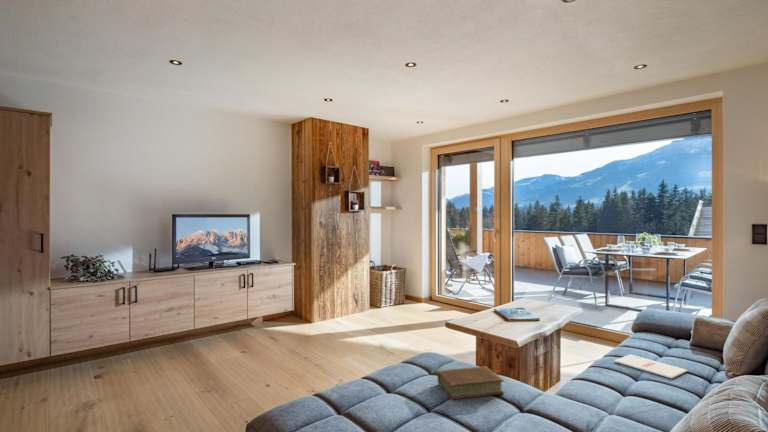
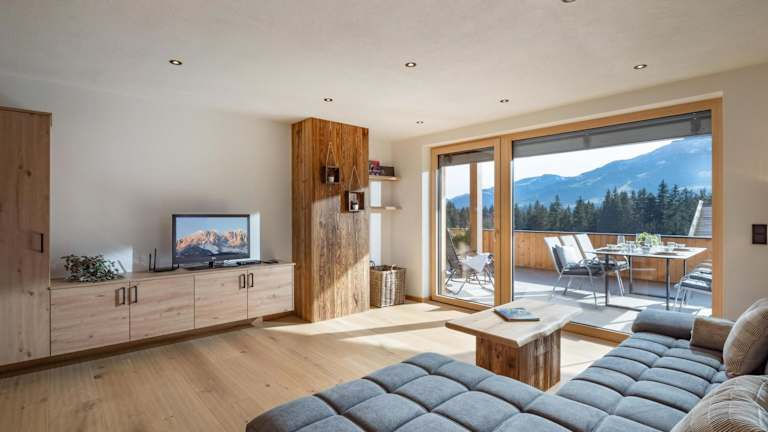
- magazine (649, 365)
- book (469, 381)
